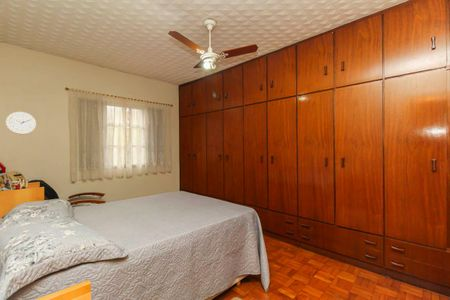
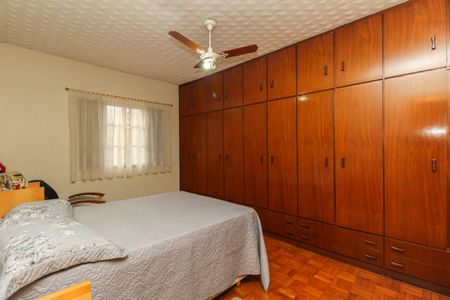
- wall clock (21, 123)
